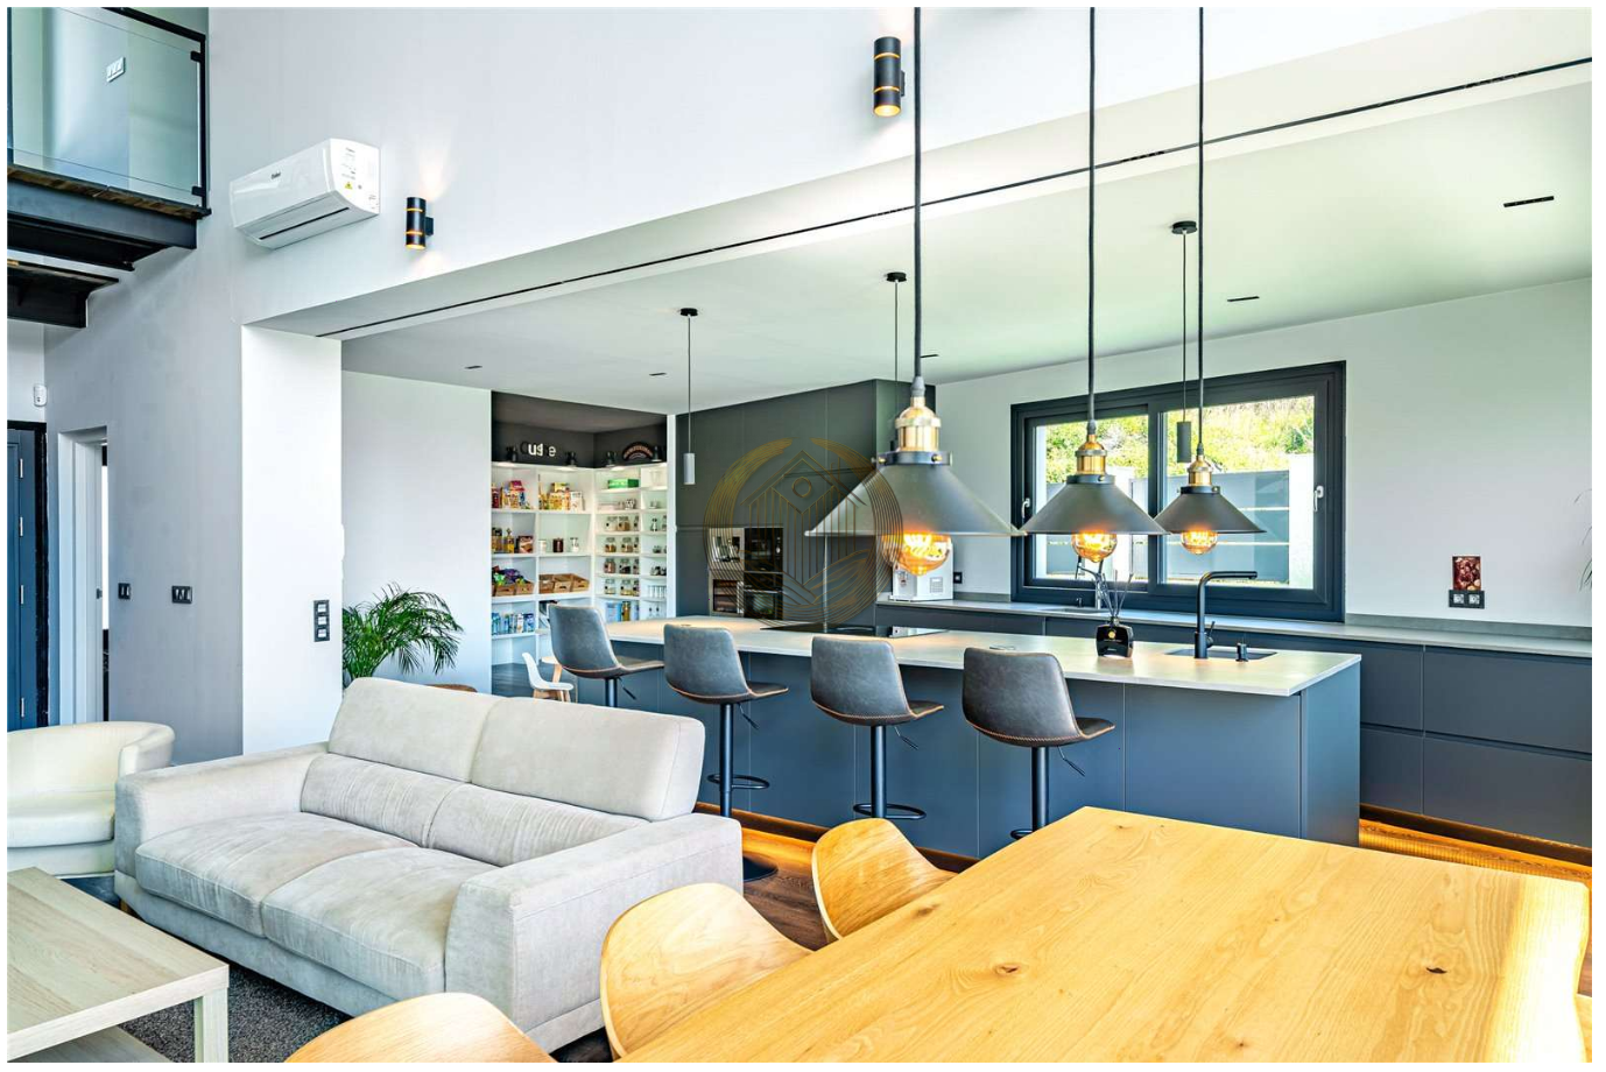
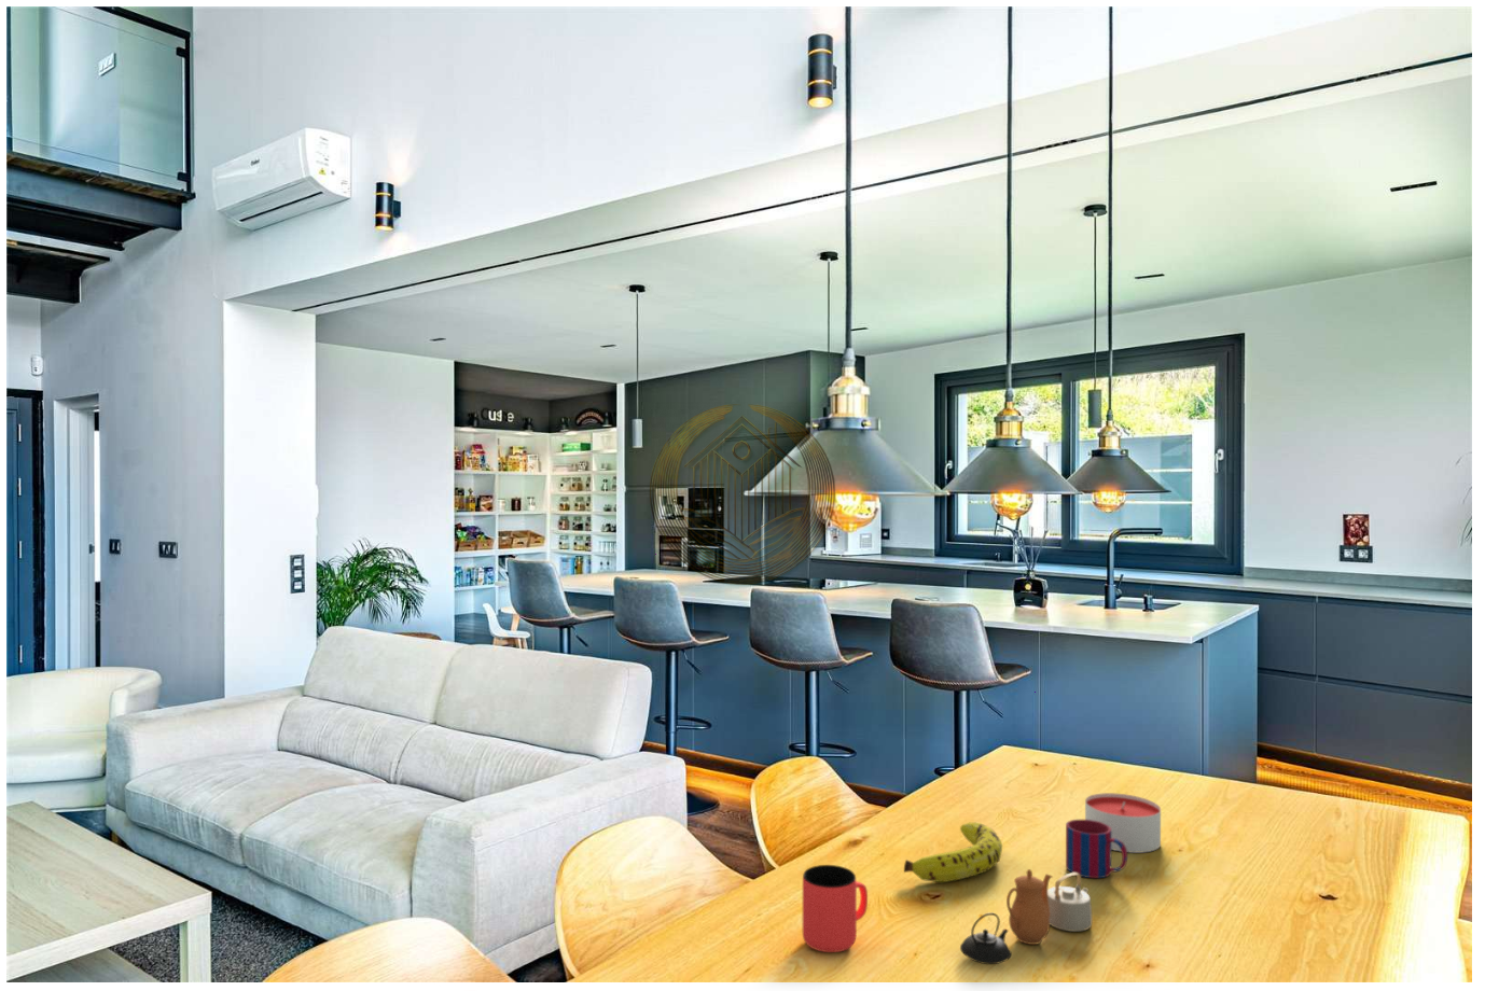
+ teapot (1031, 903)
+ candle (1122, 820)
+ cup (838, 906)
+ mug (1095, 851)
+ fruit (947, 852)
